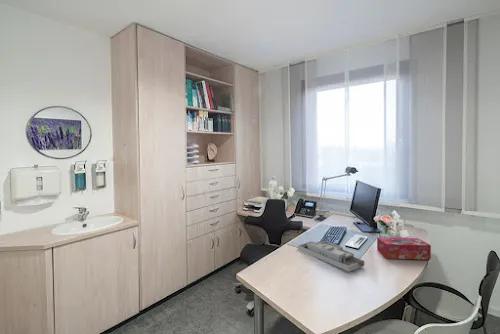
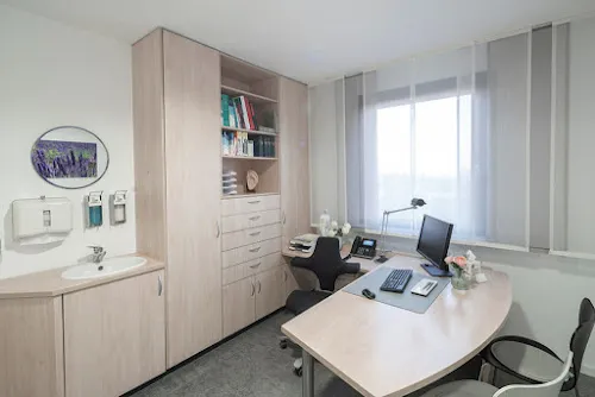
- desk organizer (328, 251)
- tissue box (402, 247)
